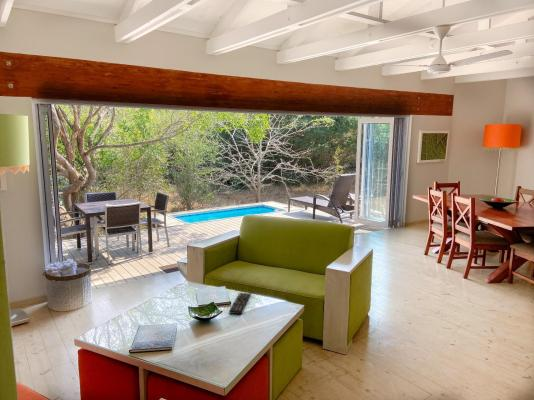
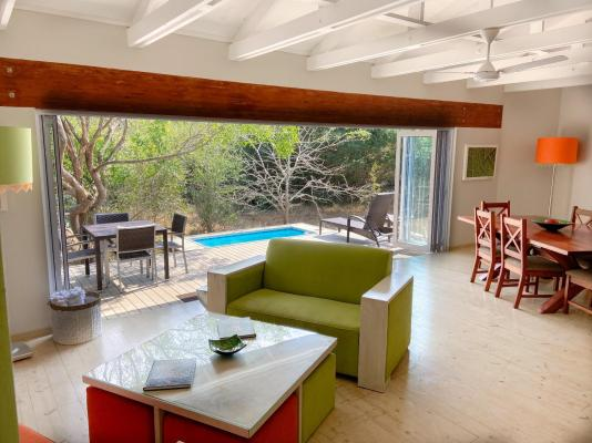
- remote control (240, 302)
